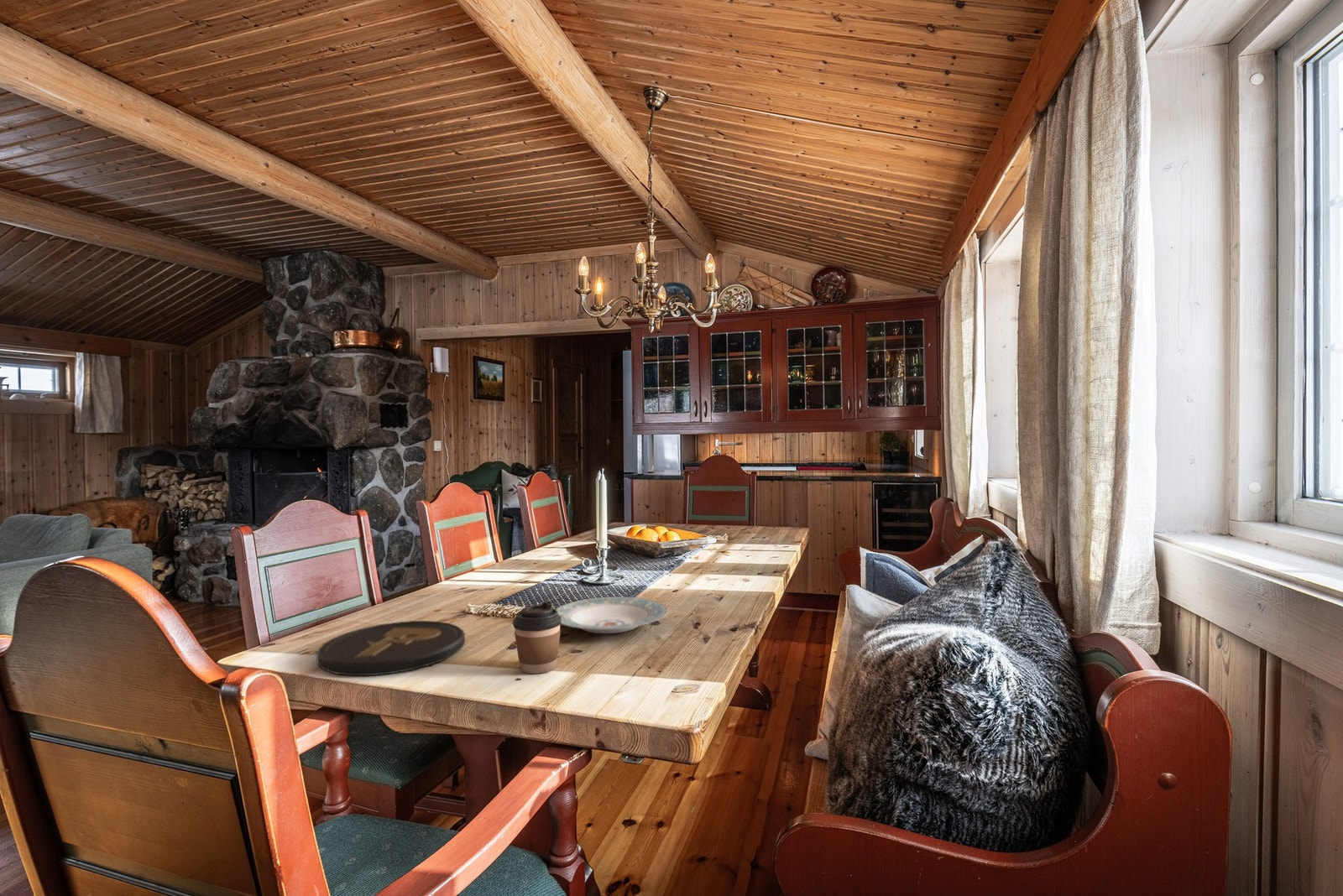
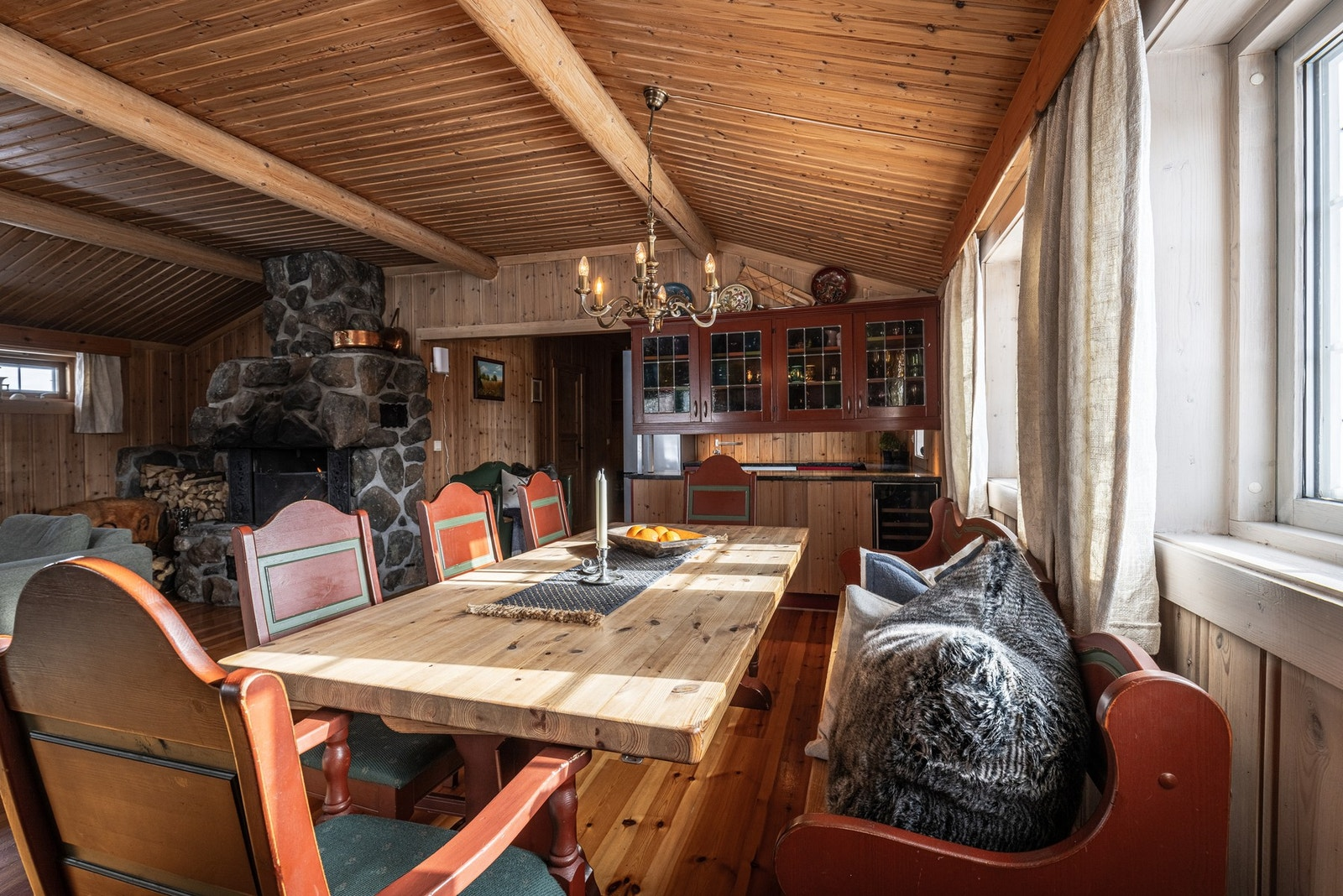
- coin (394, 645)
- plate (609, 618)
- coffee cup (537, 635)
